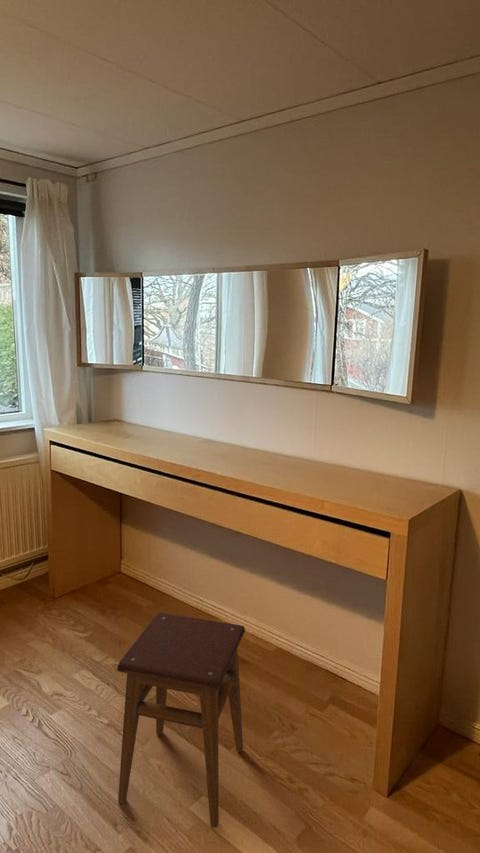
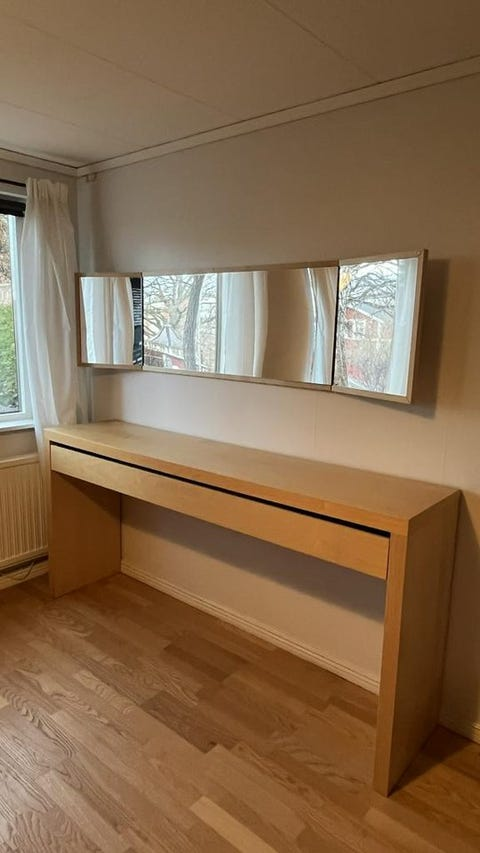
- stool (184, 710)
